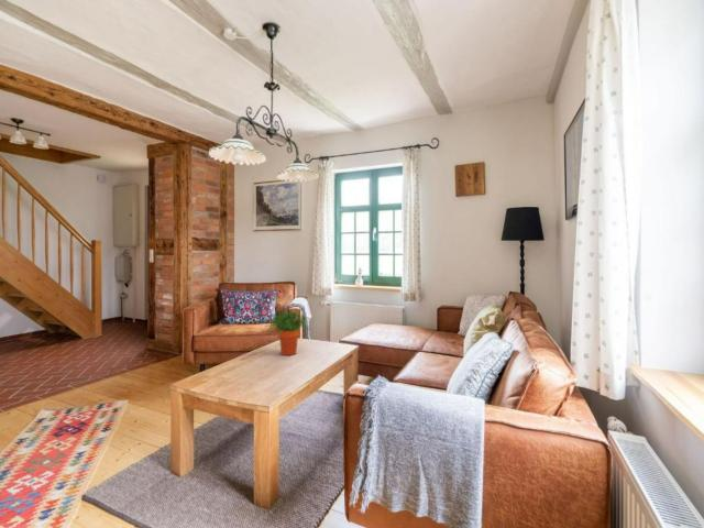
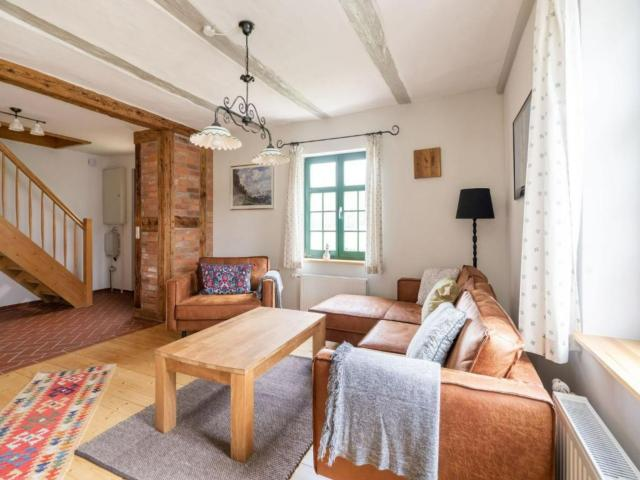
- potted plant (288, 332)
